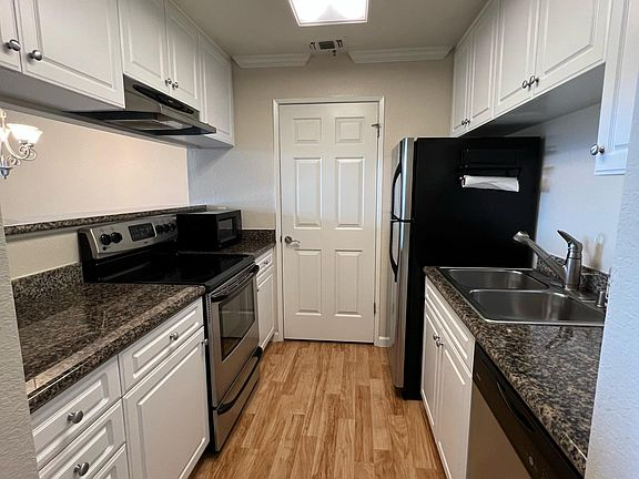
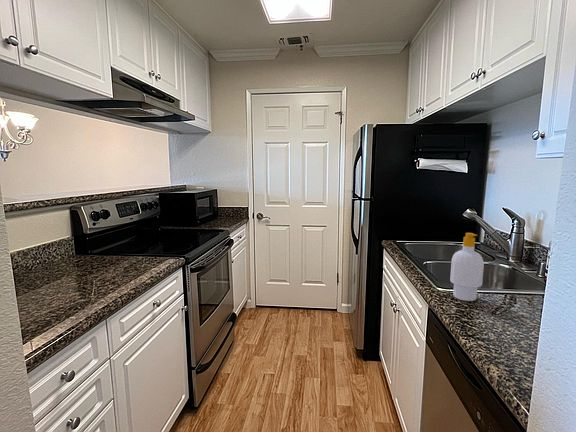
+ soap bottle (467, 266)
